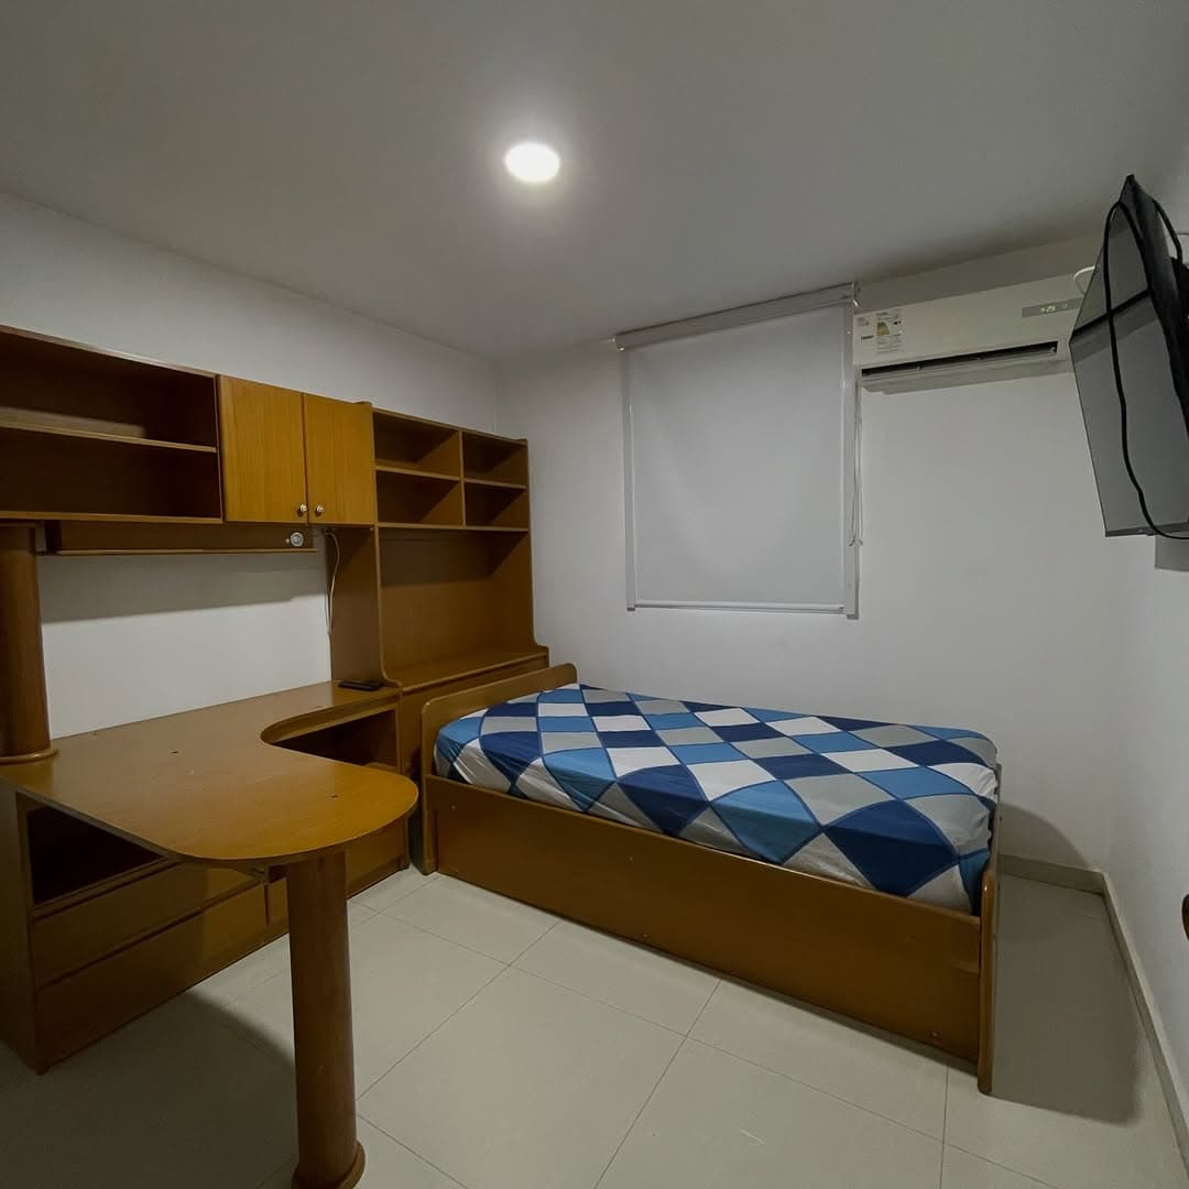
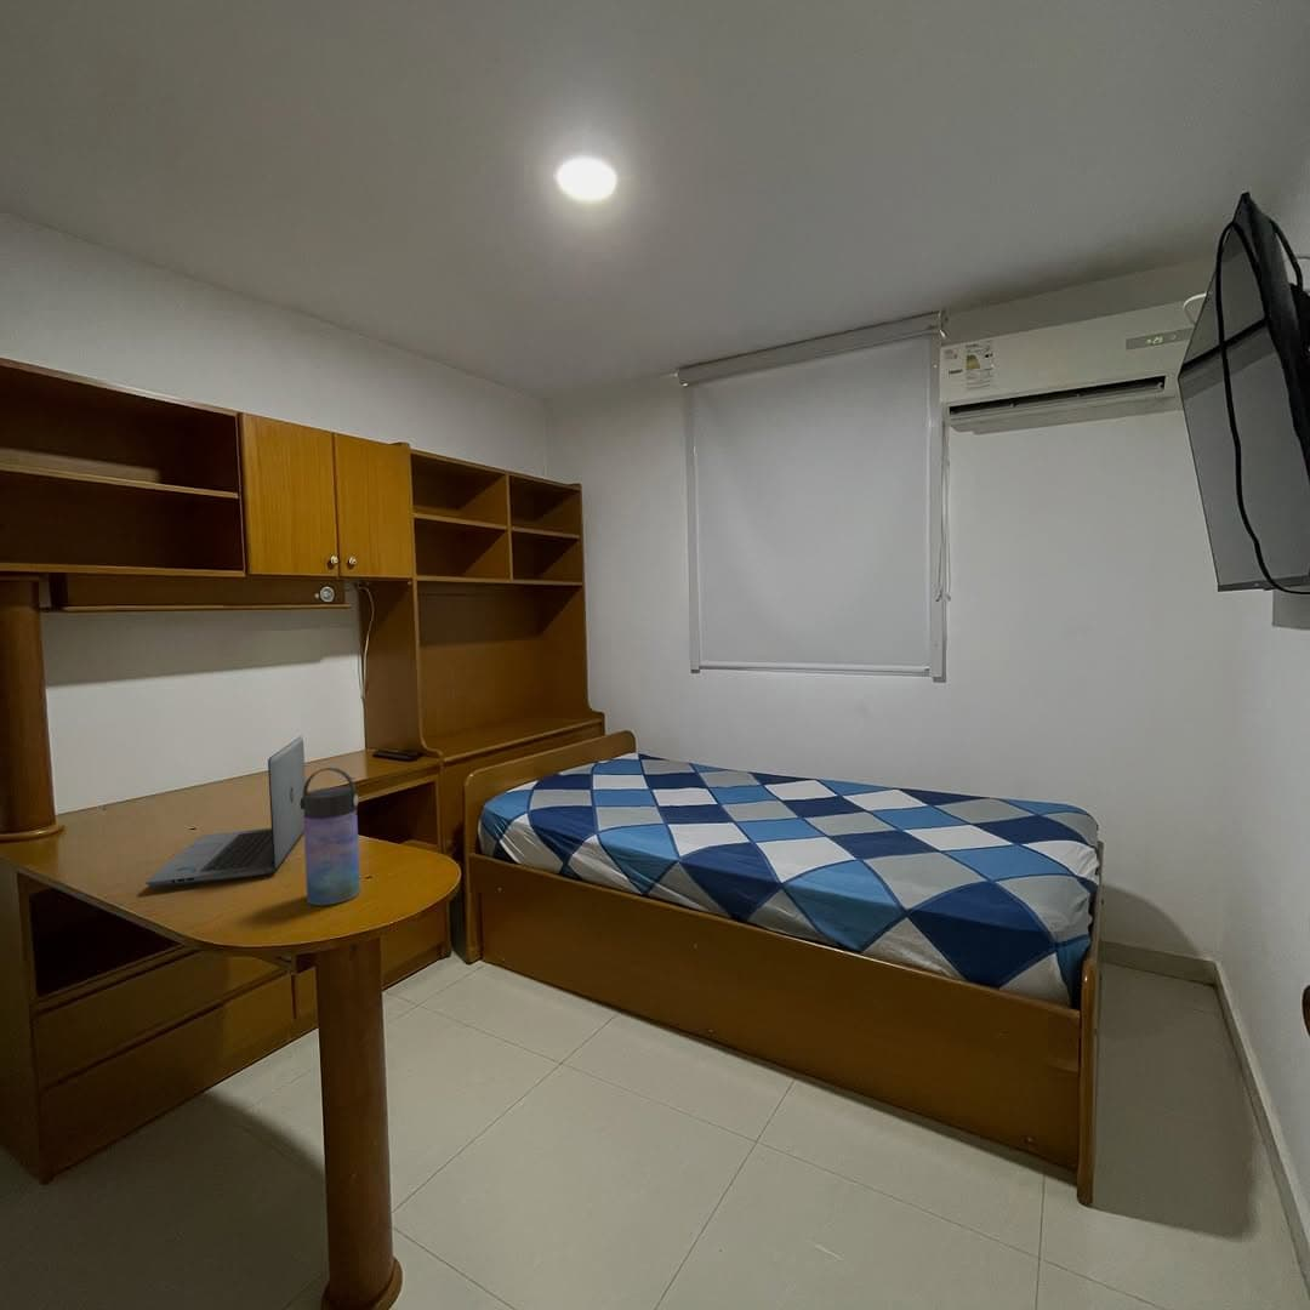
+ laptop (238, 831)
+ water bottle (330, 831)
